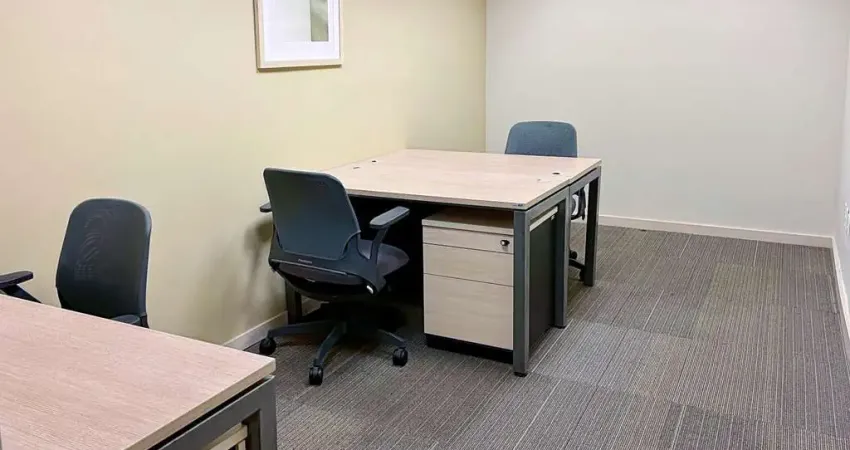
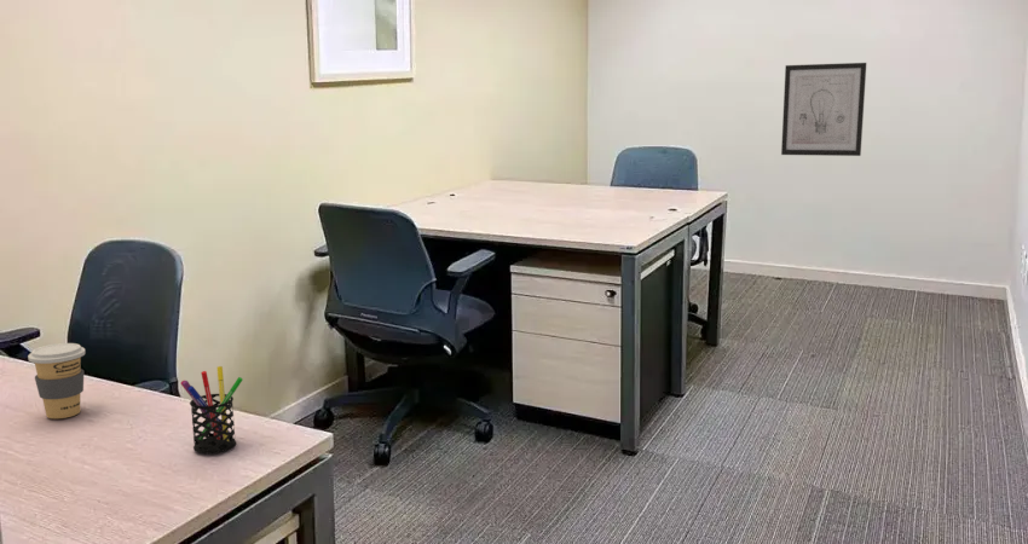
+ pen holder (215, 406)
+ wall art (822, 110)
+ coffee cup (59, 381)
